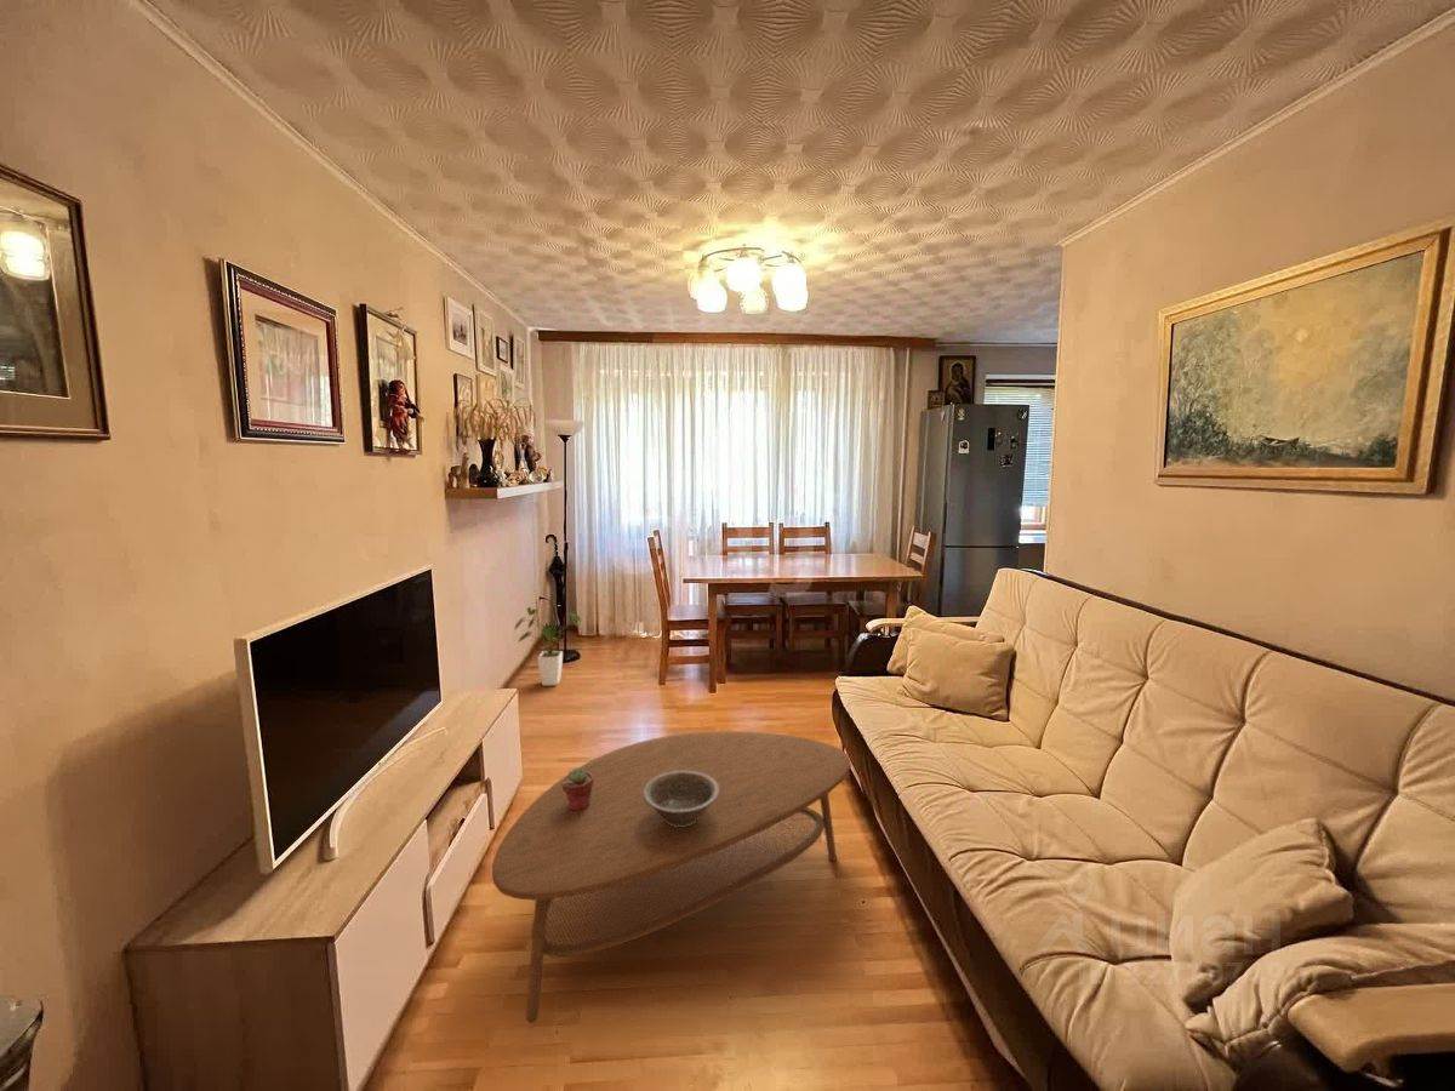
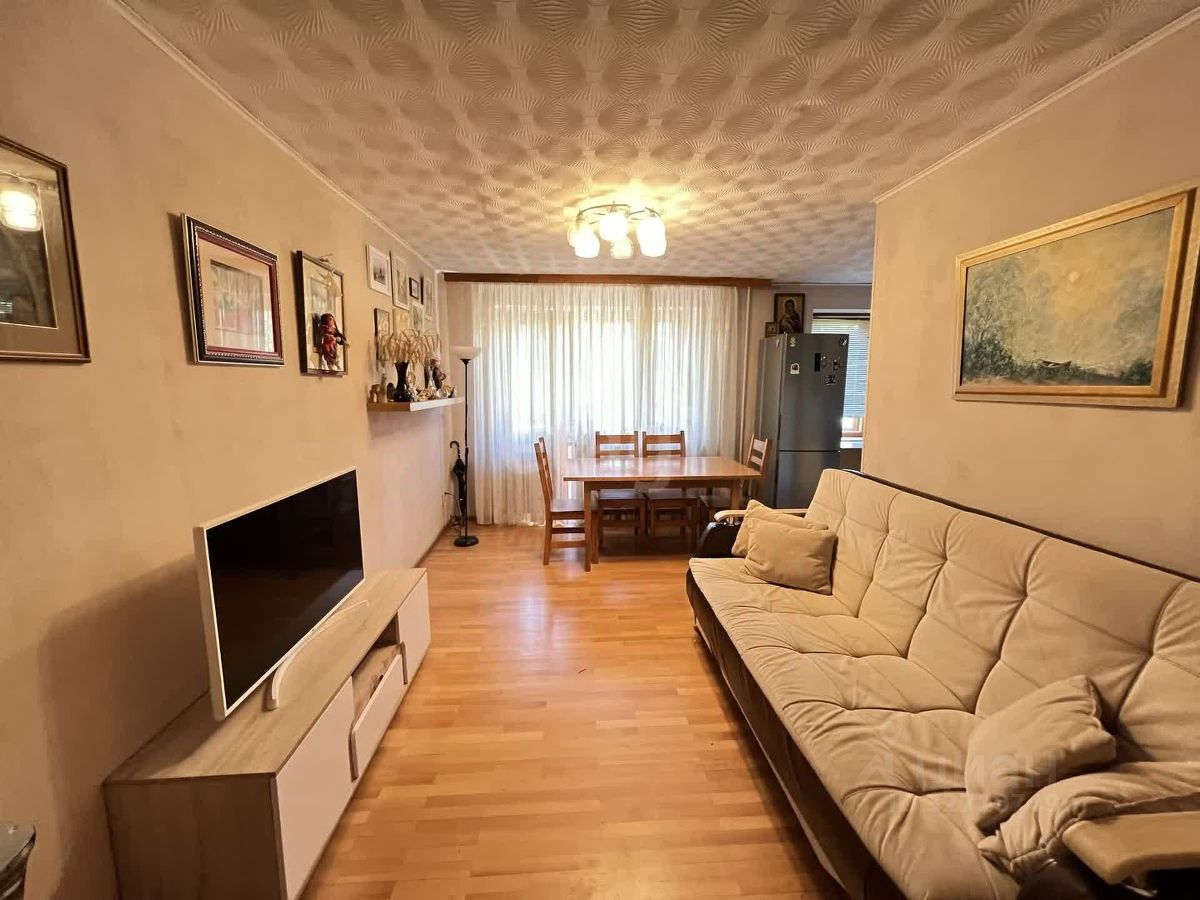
- coffee table (680, 836)
- house plant (550, 645)
- decorative bowl (680, 802)
- potted succulent (577, 786)
